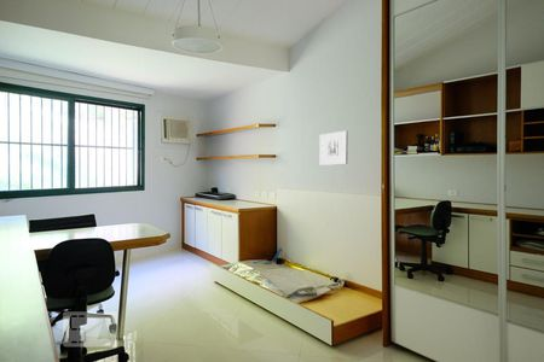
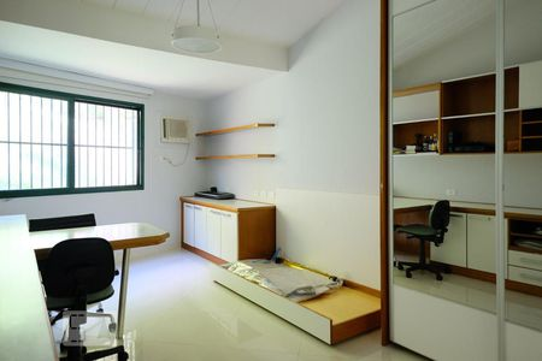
- wall art (332, 148)
